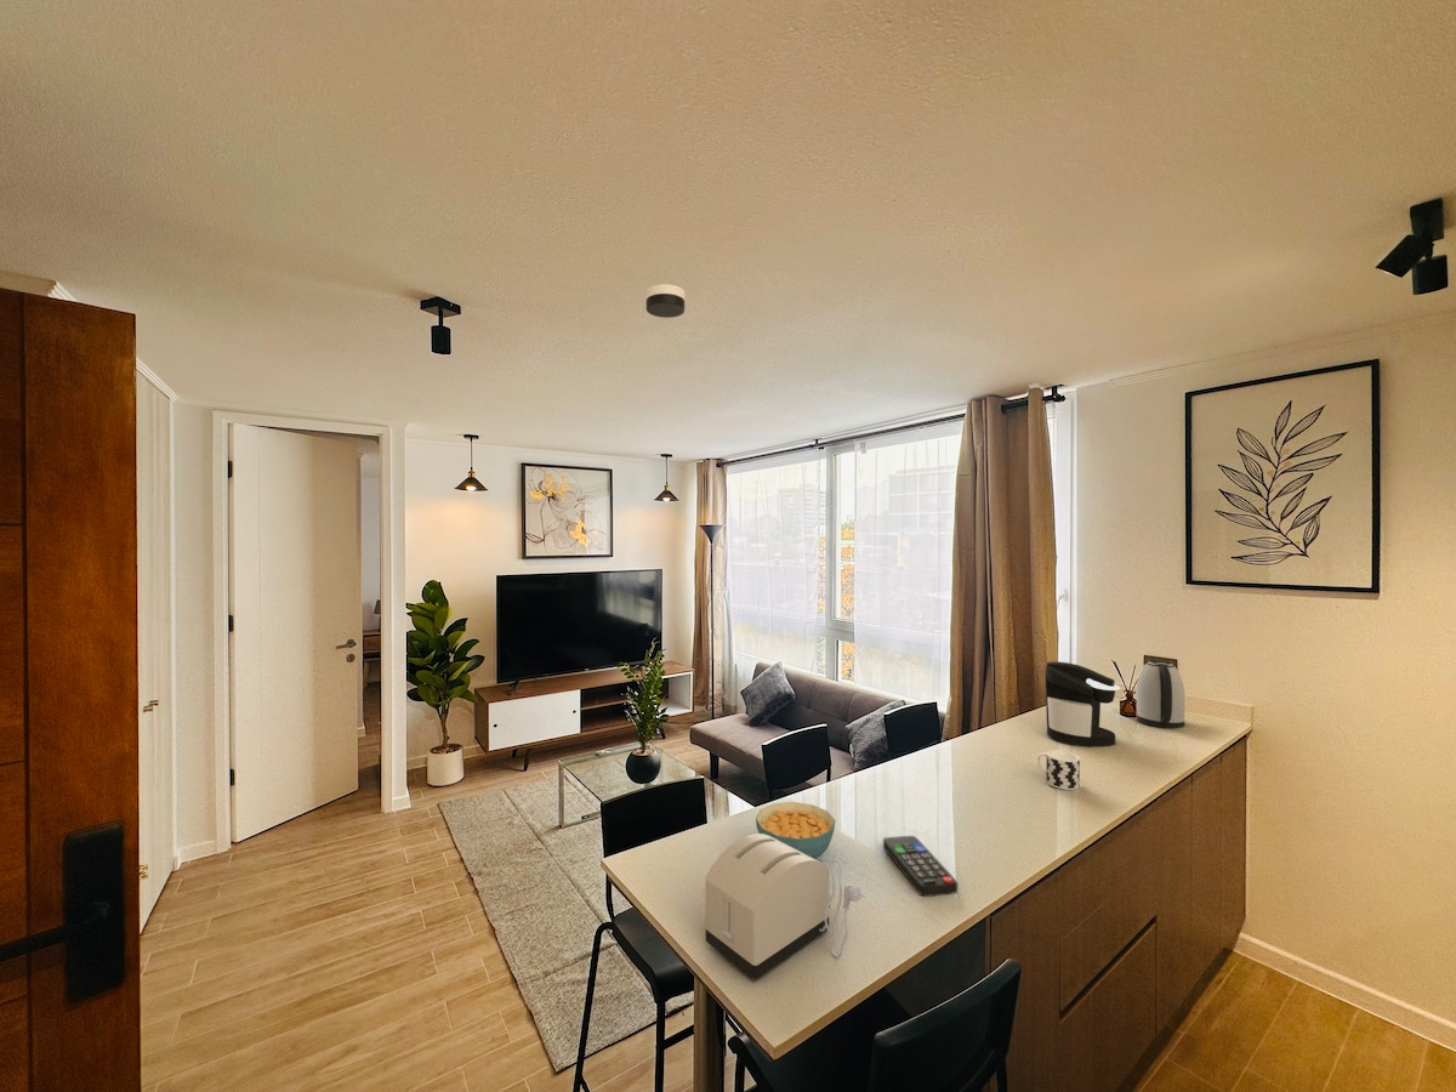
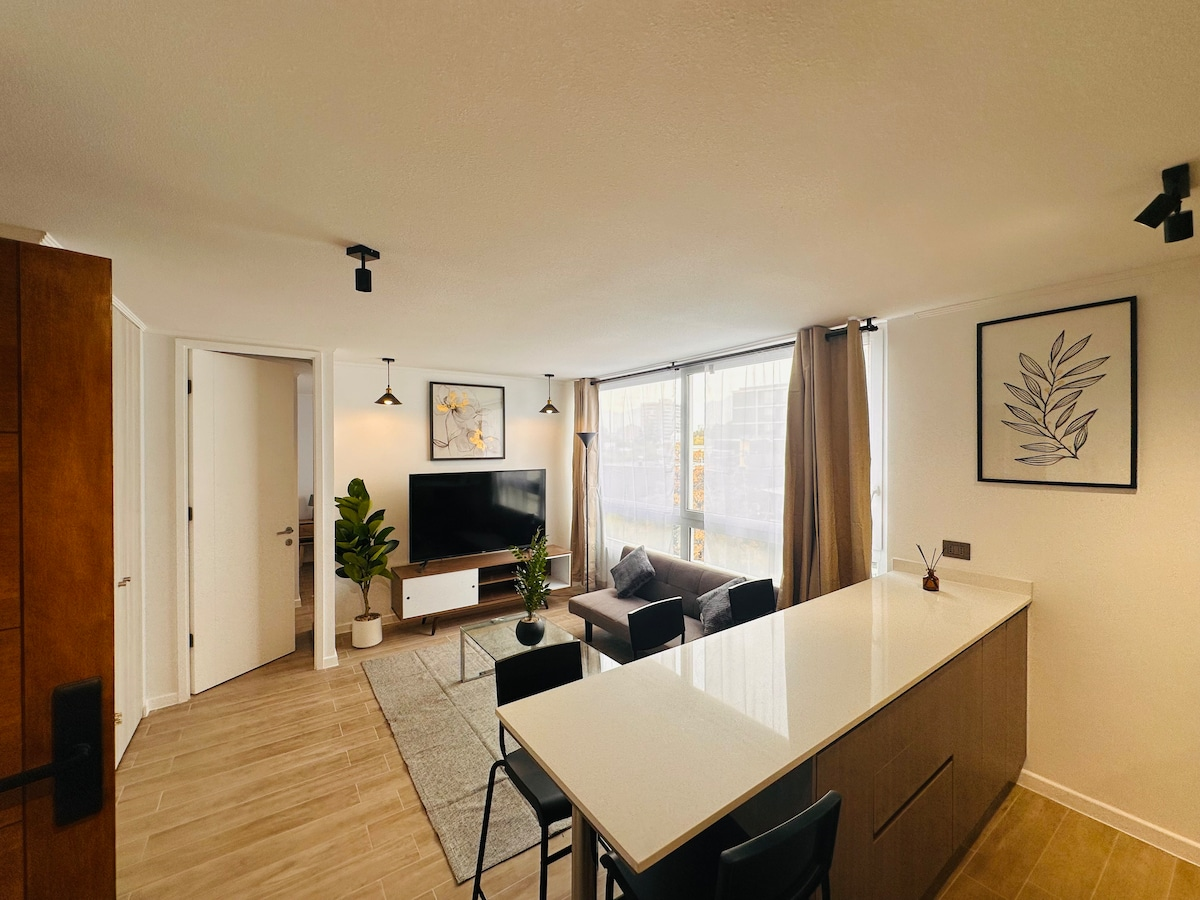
- remote control (917, 863)
- toaster (786, 904)
- smoke detector (665, 301)
- cup (1057, 768)
- cereal bowl (795, 838)
- kettle (1161, 693)
- coffee maker (1081, 701)
